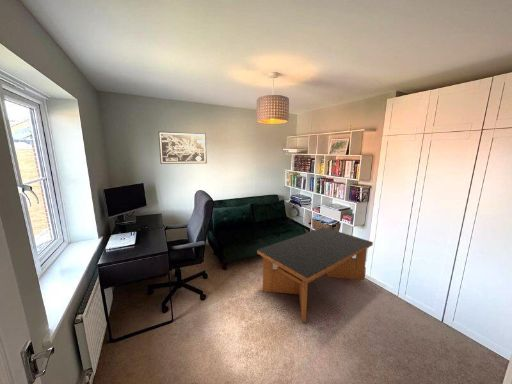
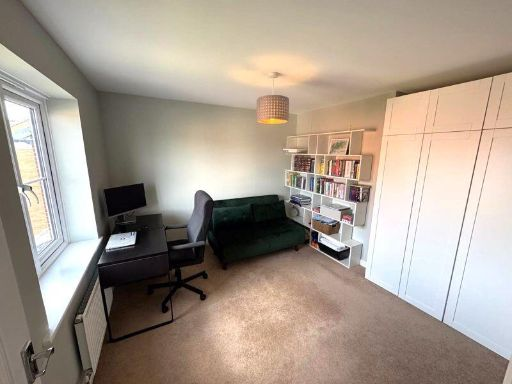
- wall art (183, 148)
- coffee table (316, 265)
